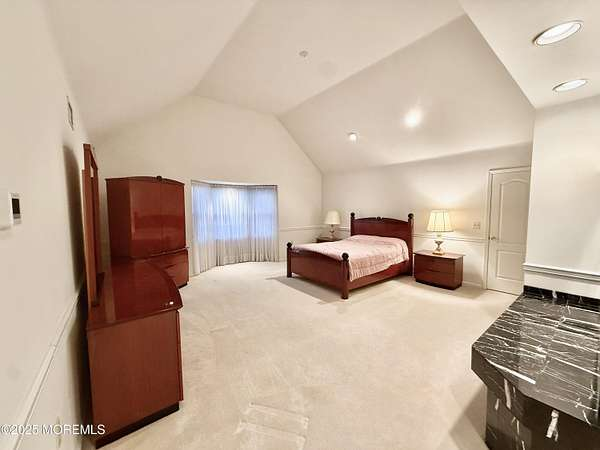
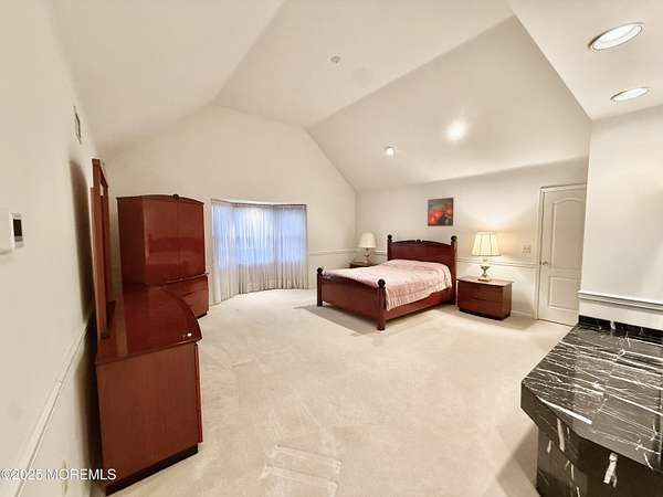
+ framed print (440, 212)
